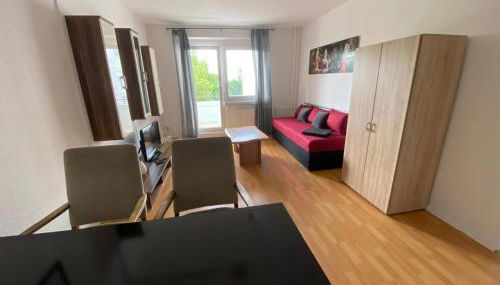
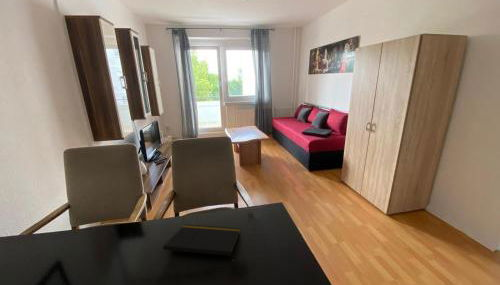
+ notepad (204, 238)
